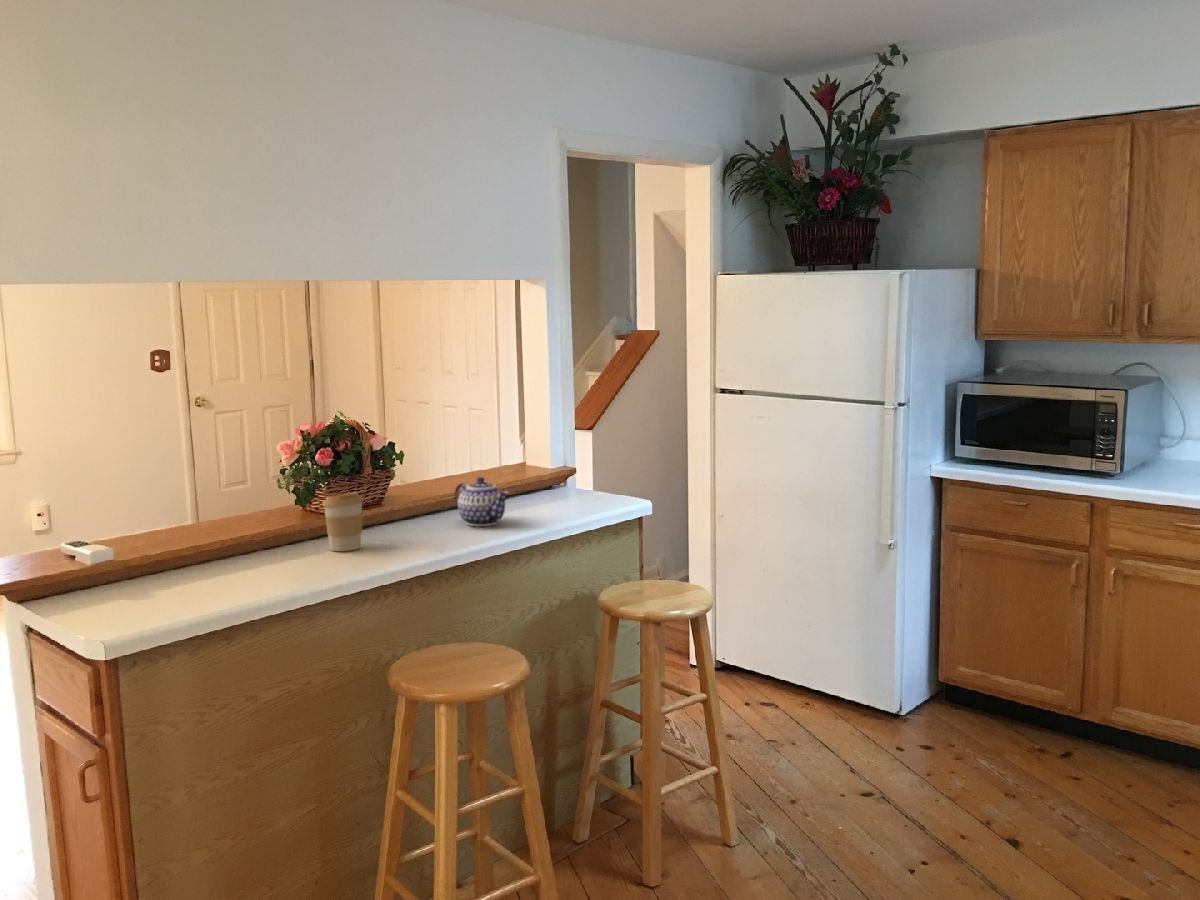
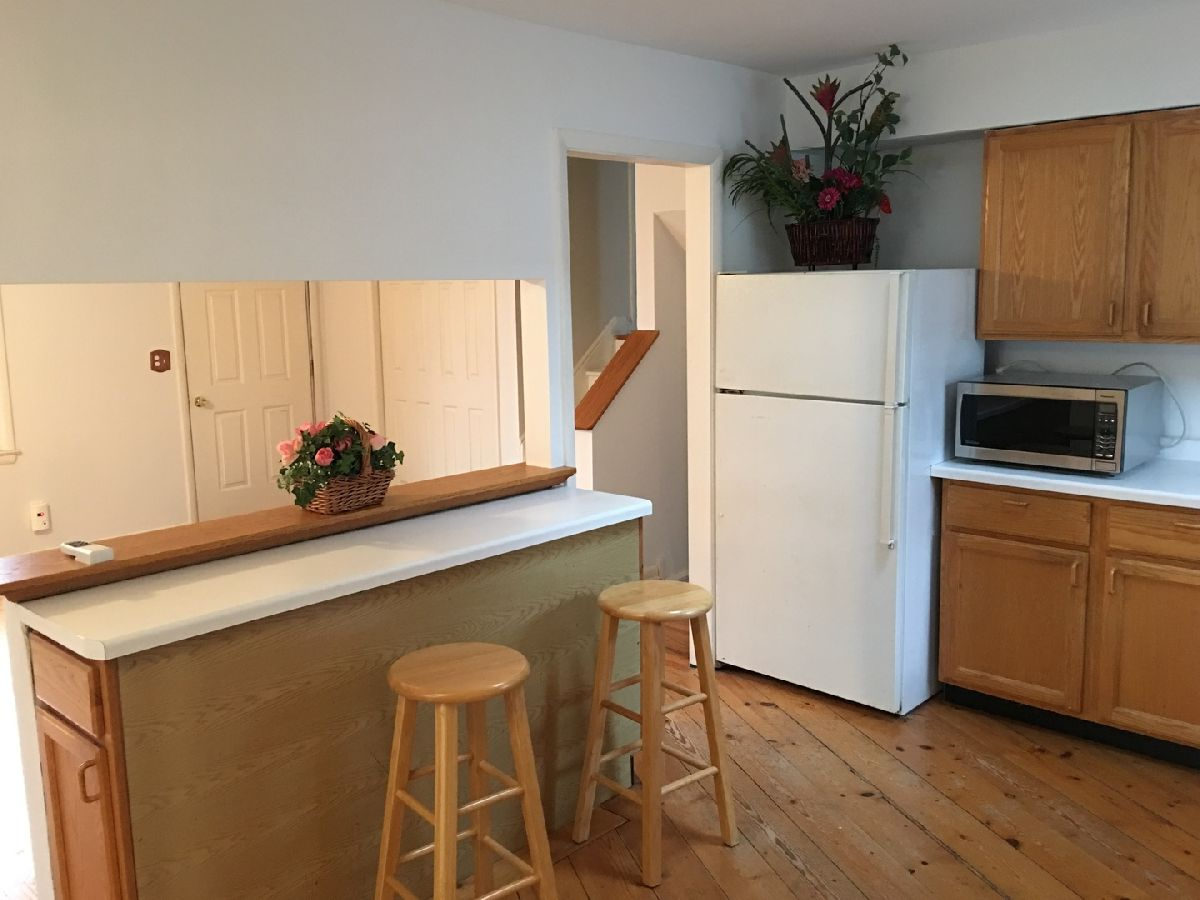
- teapot (481, 500)
- coffee cup (344, 520)
